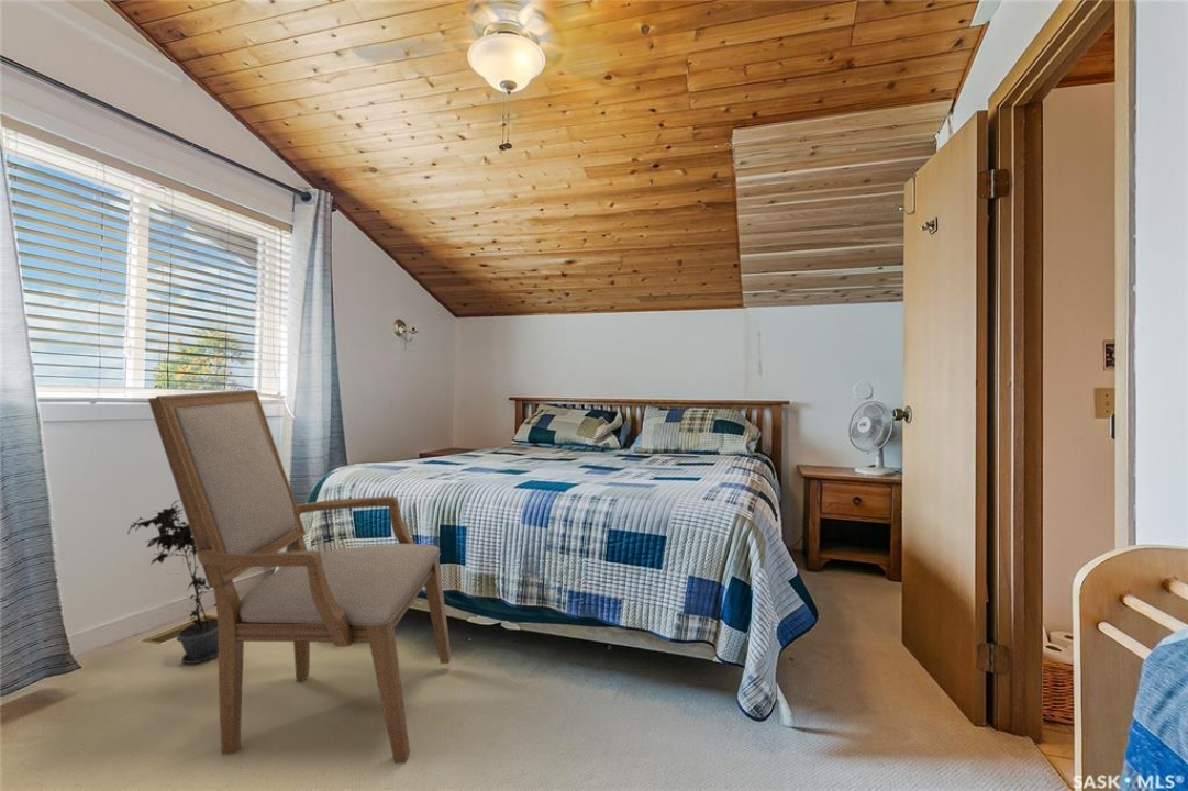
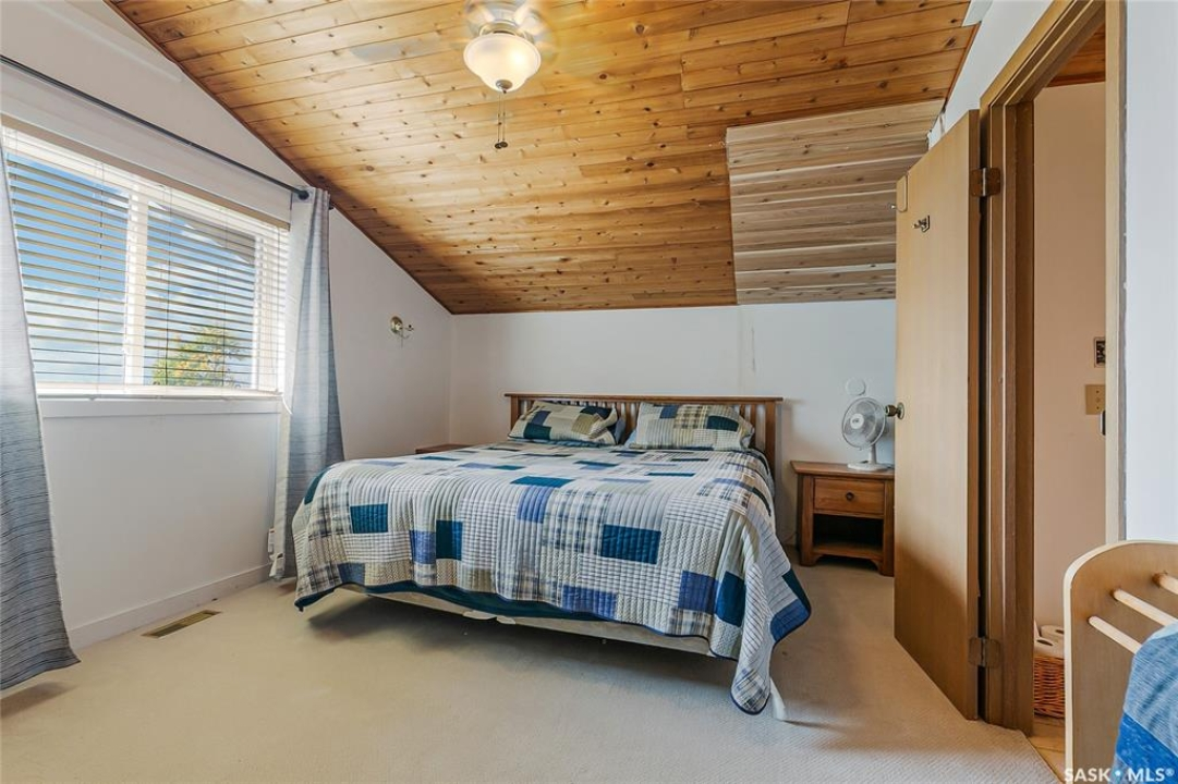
- chair (321, 552)
- potted plant (191, 577)
